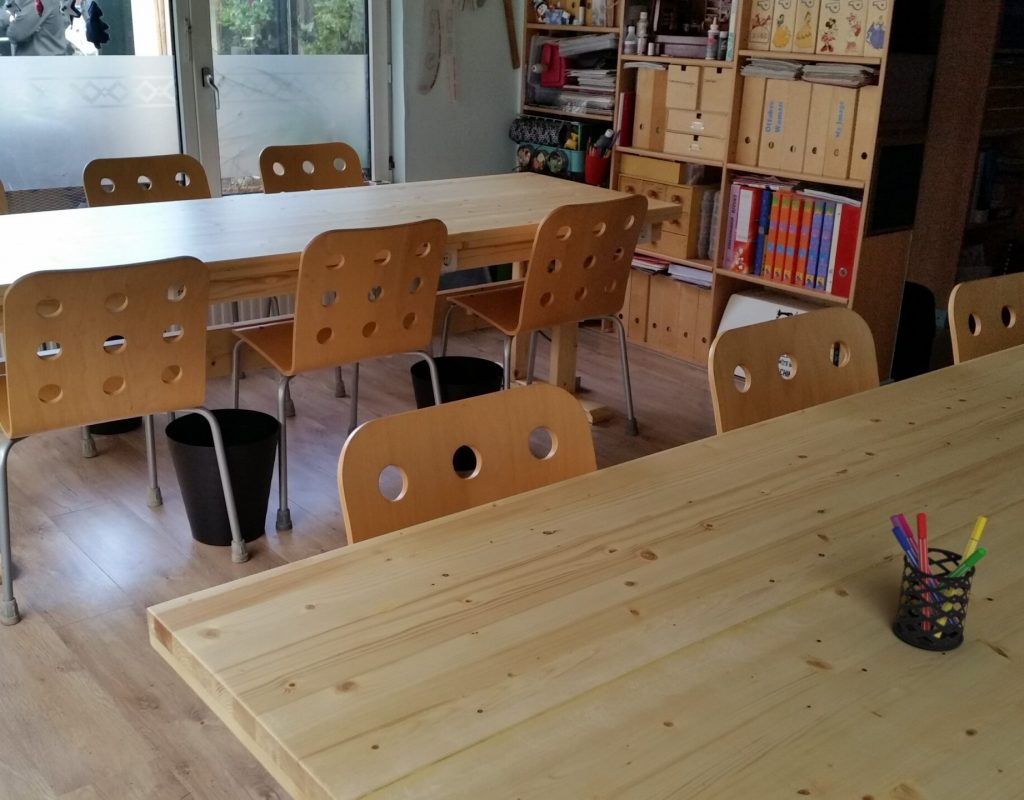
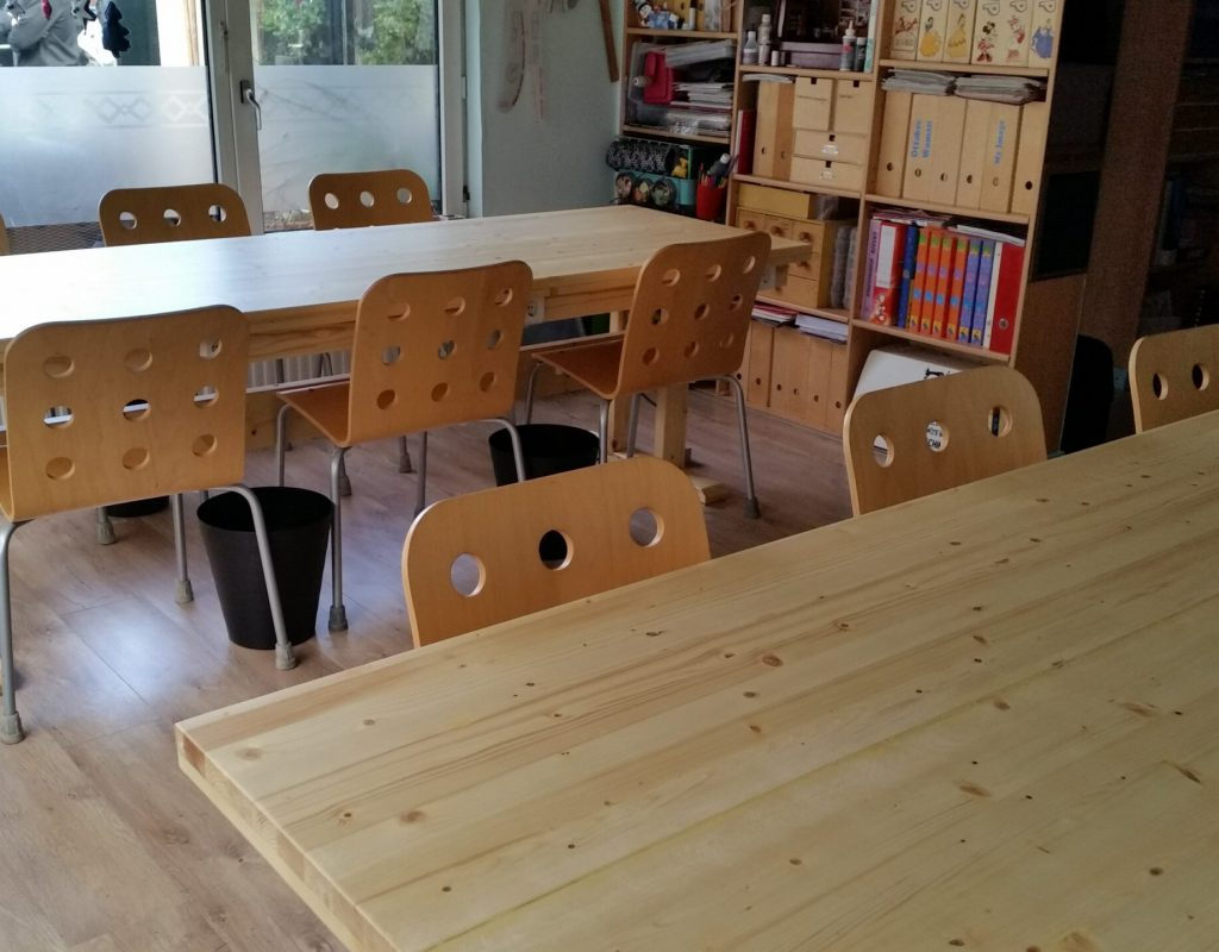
- pen holder (940, 576)
